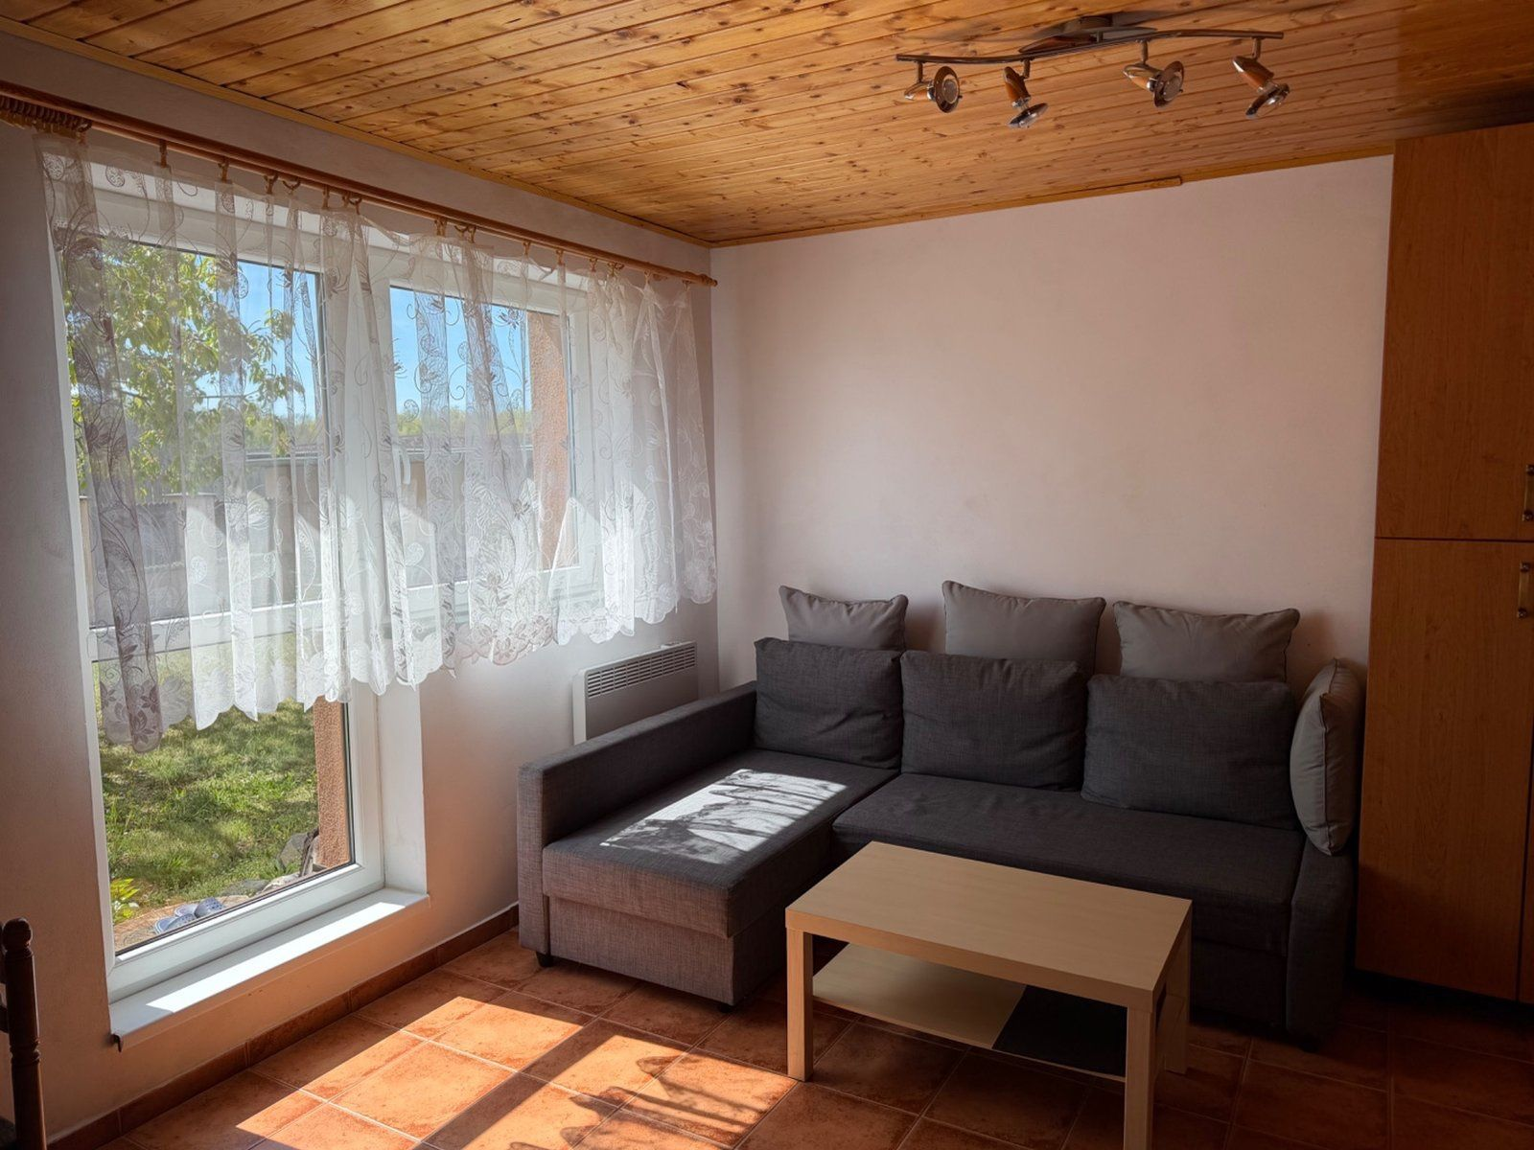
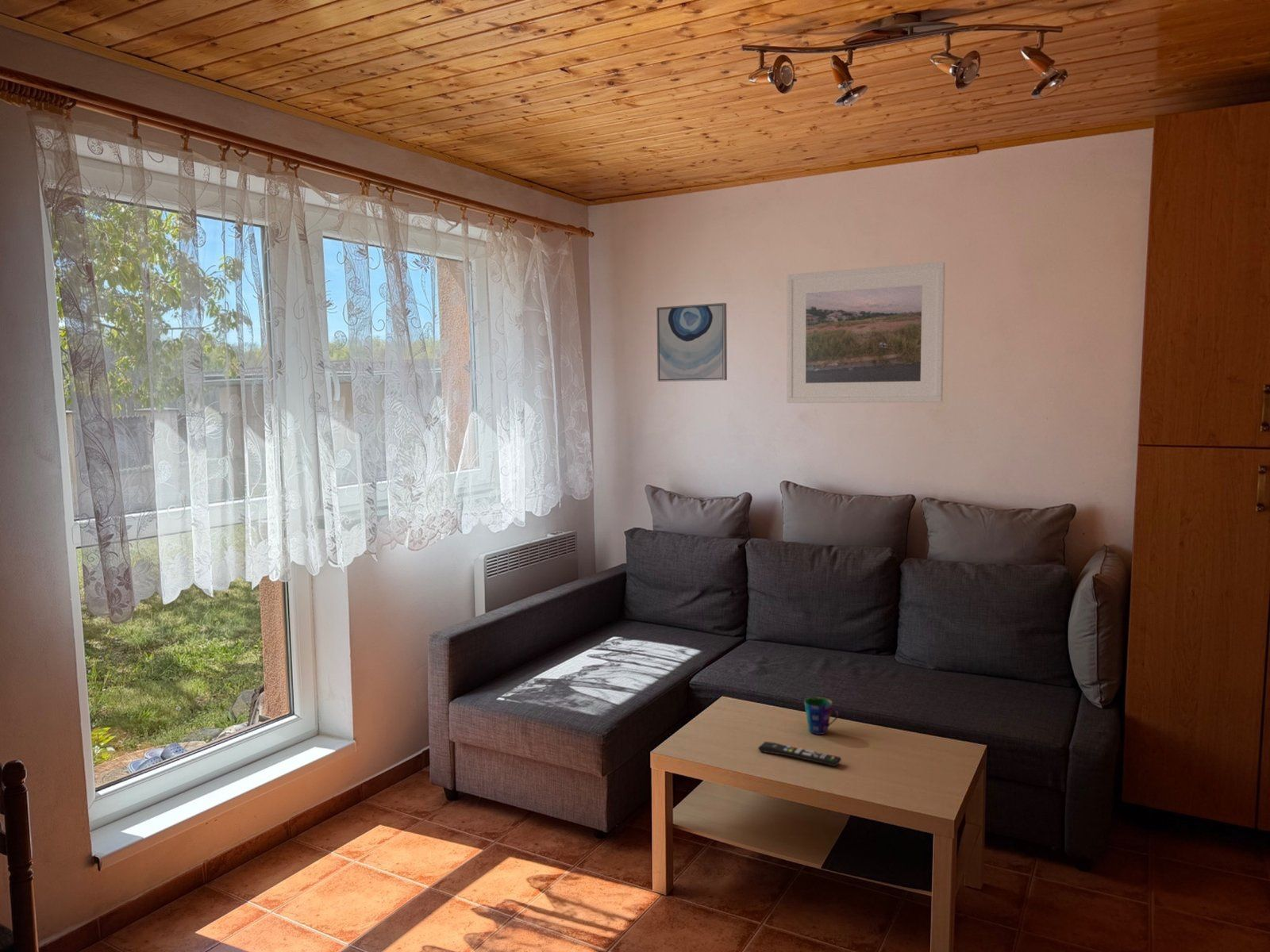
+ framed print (862, 336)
+ wall art (691, 343)
+ remote control (799, 754)
+ cup (822, 717)
